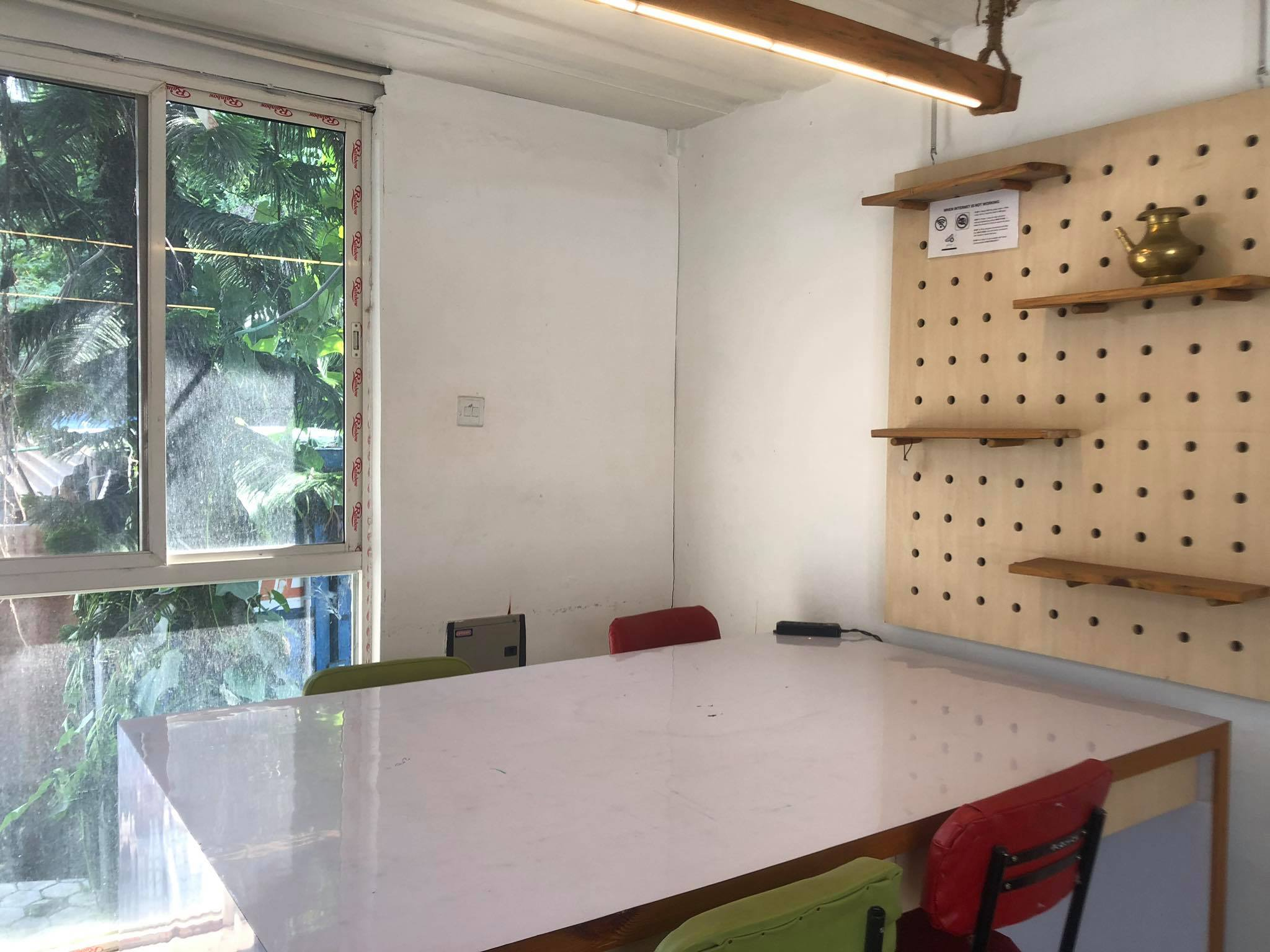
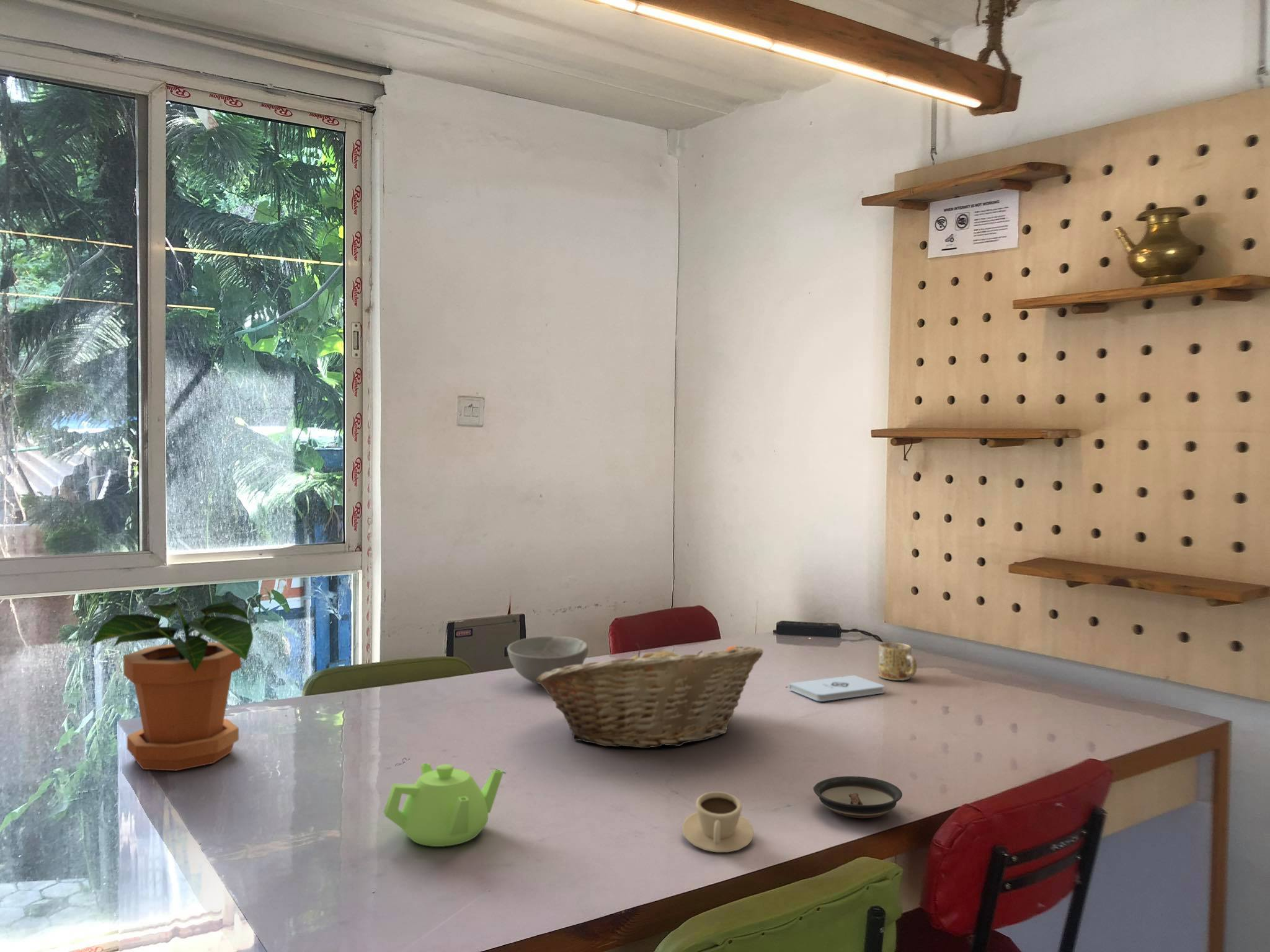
+ mug (899, 662)
+ notepad (837, 687)
+ bowl (548, 663)
+ cup (717, 818)
+ saucer (857, 800)
+ teapot (445, 799)
+ potted plant (184, 684)
+ fruit basket (652, 684)
